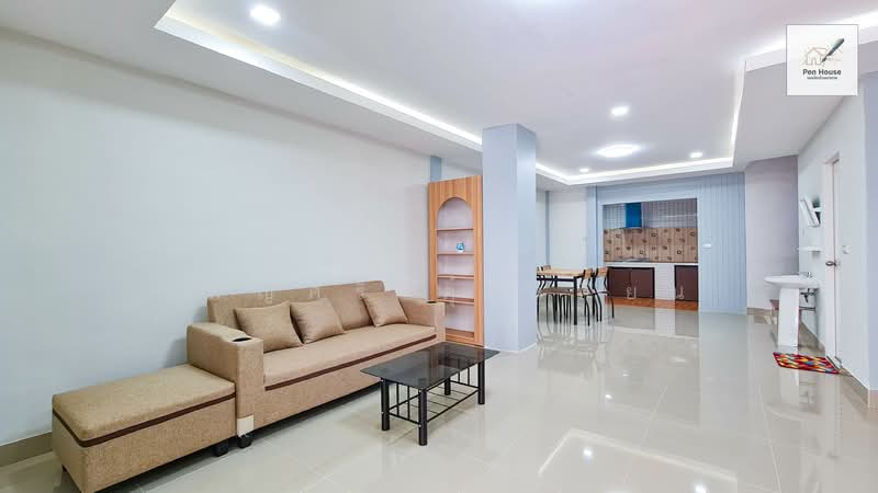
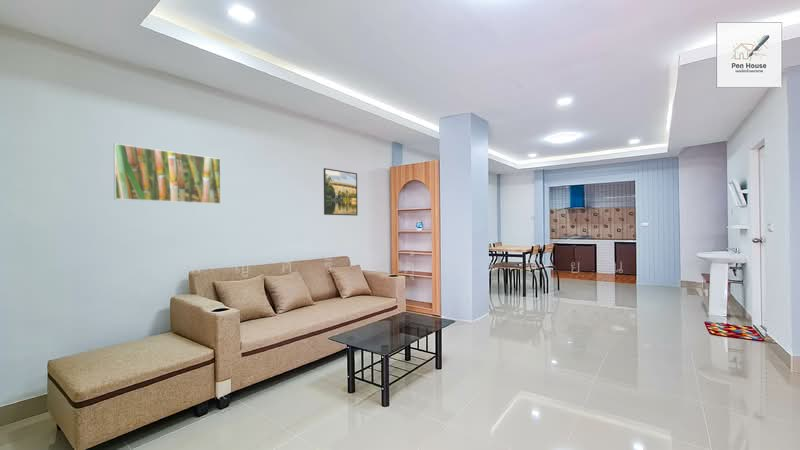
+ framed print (172, 176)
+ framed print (341, 193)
